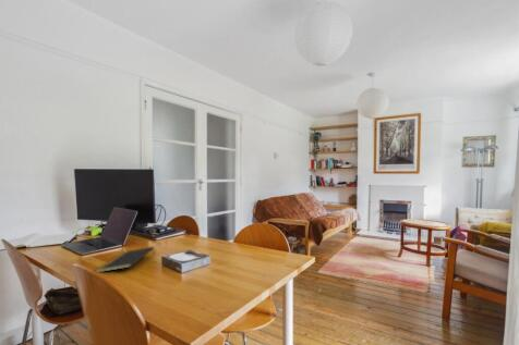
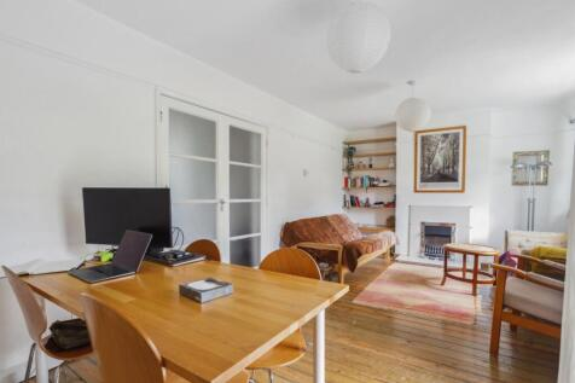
- notepad (126, 258)
